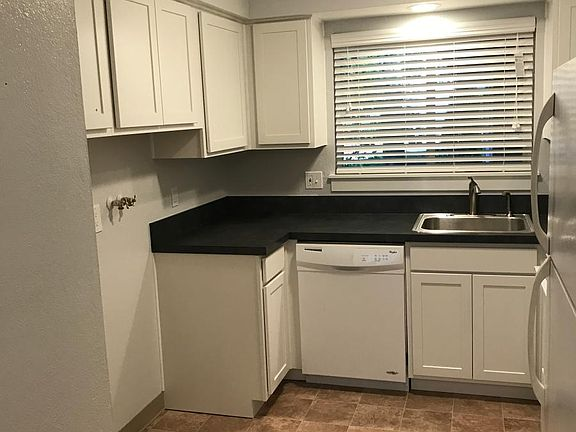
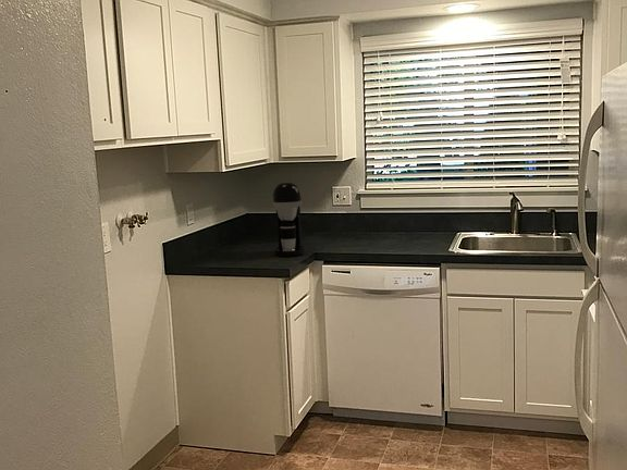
+ coffee maker (288, 217)
